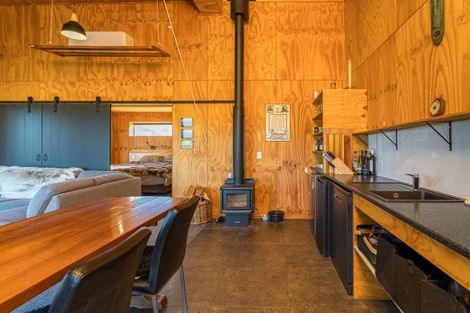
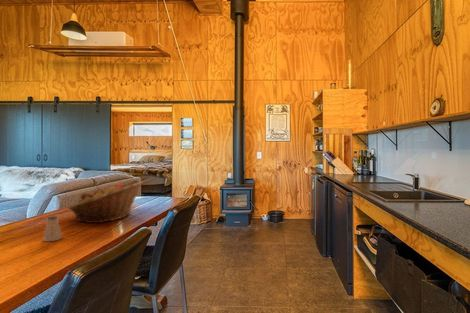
+ fruit basket (108, 199)
+ saltshaker (52, 227)
